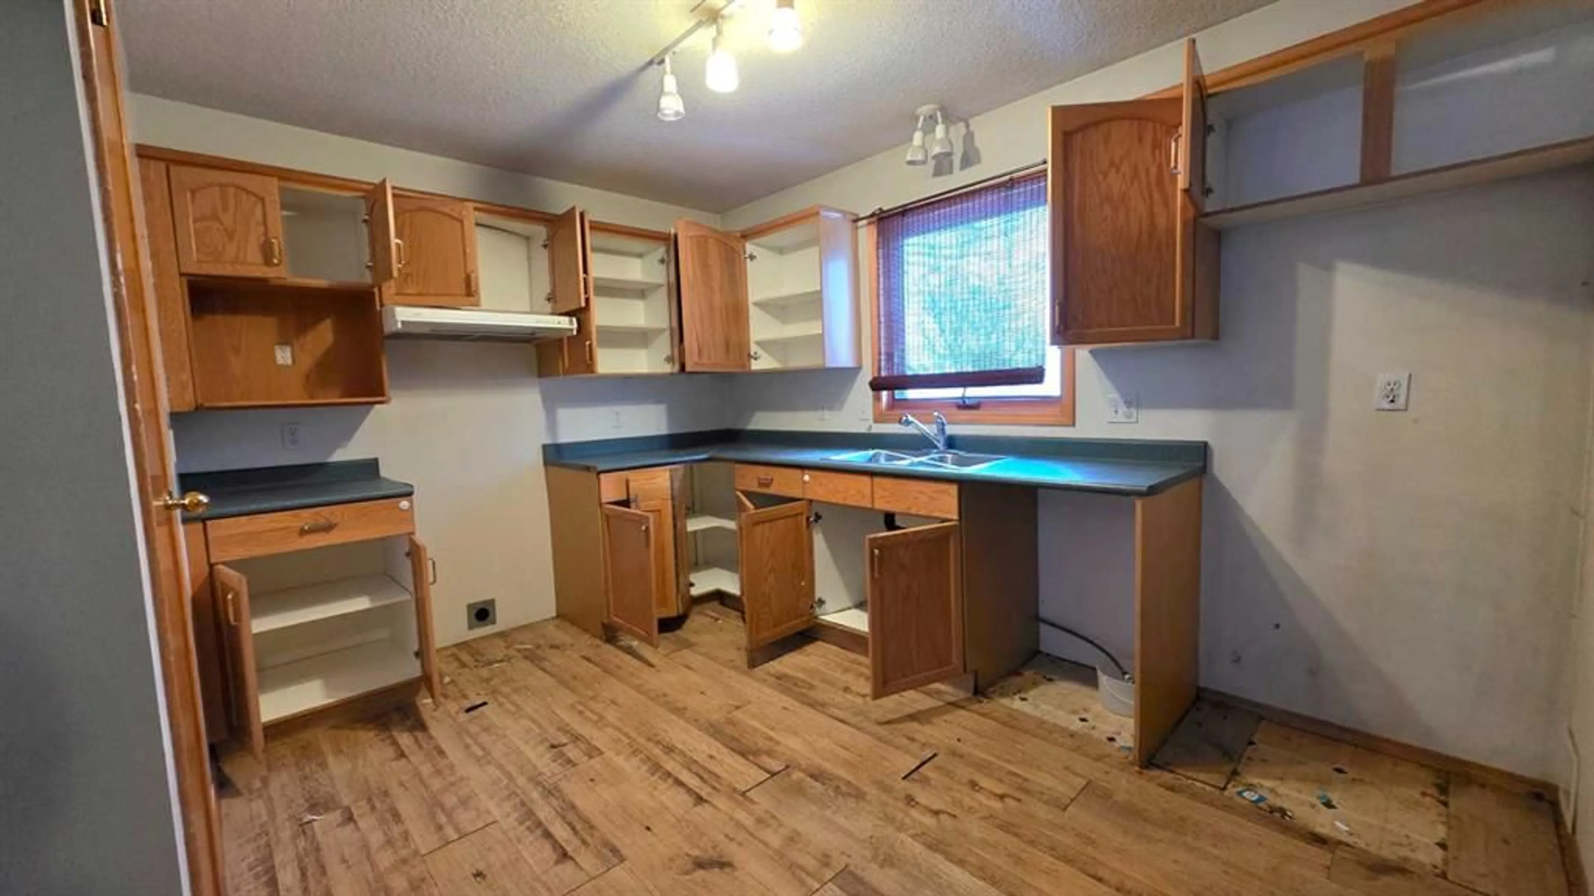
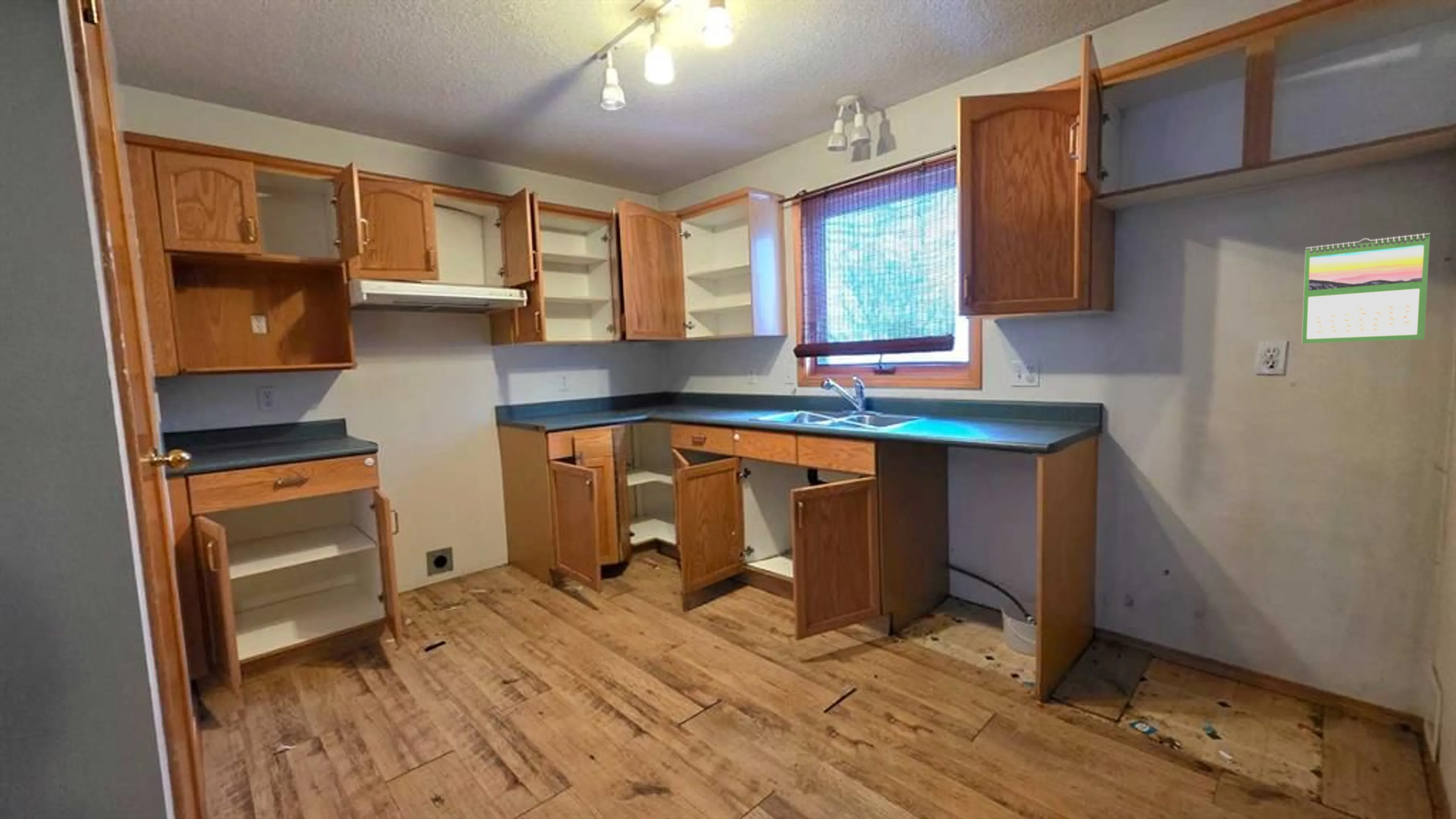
+ calendar (1362, 290)
